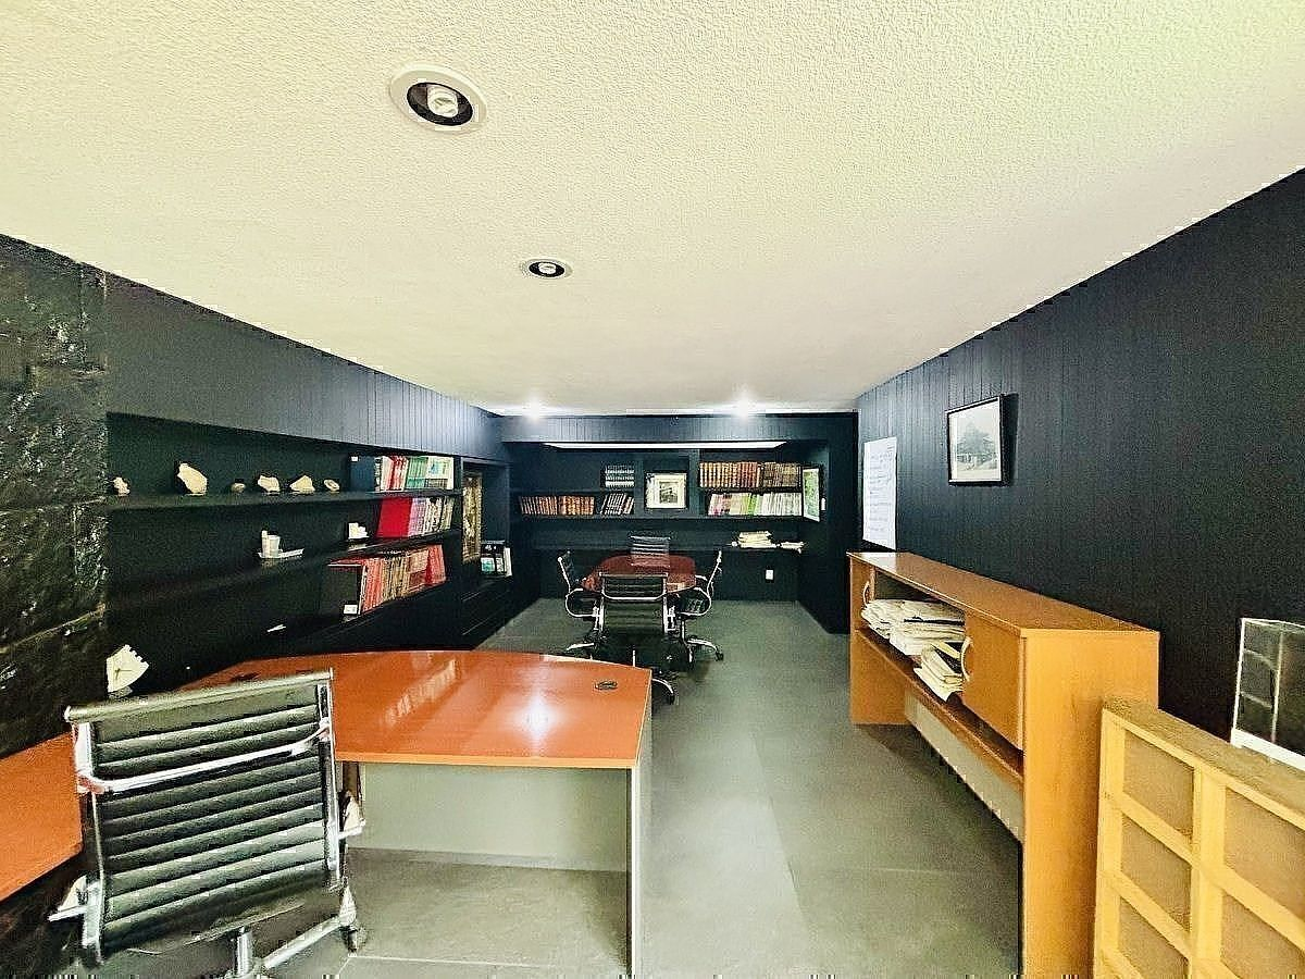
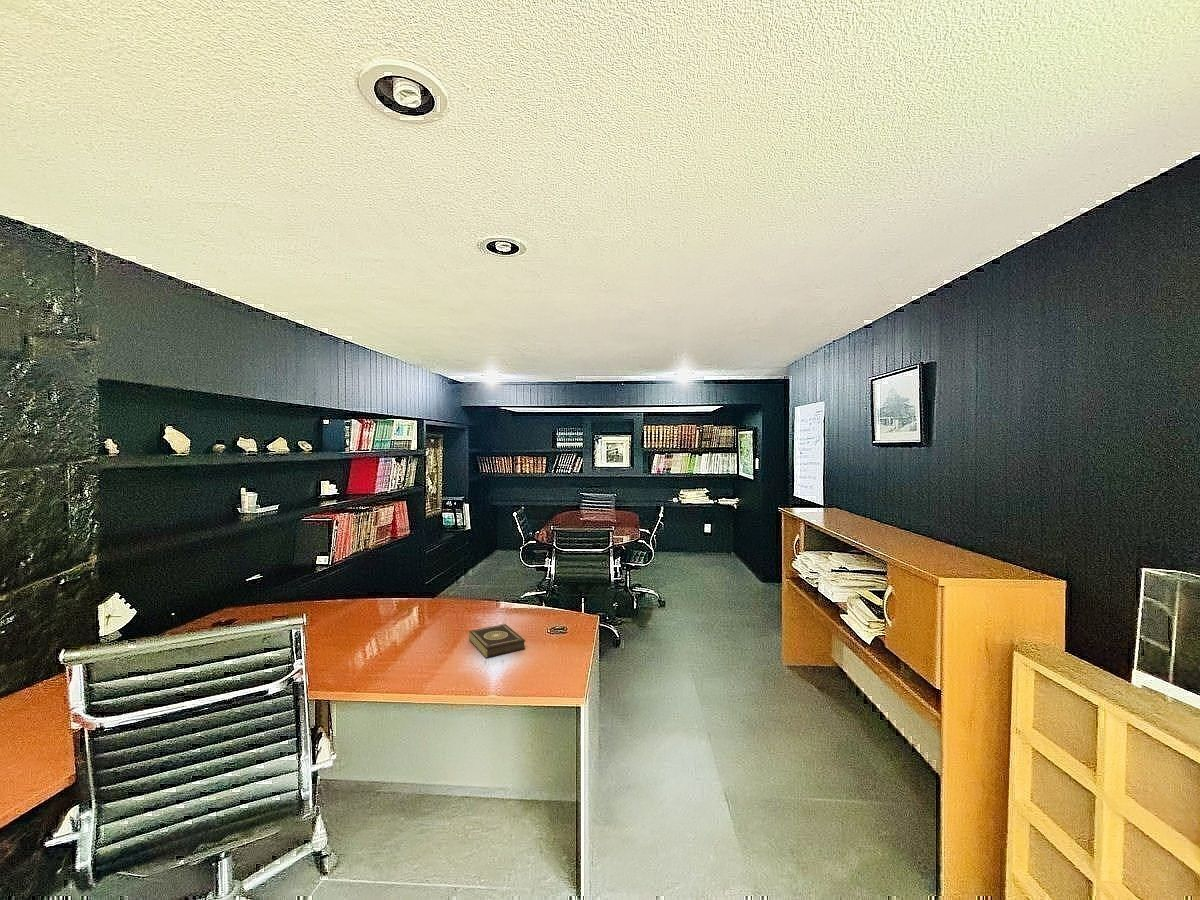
+ book (496, 639)
